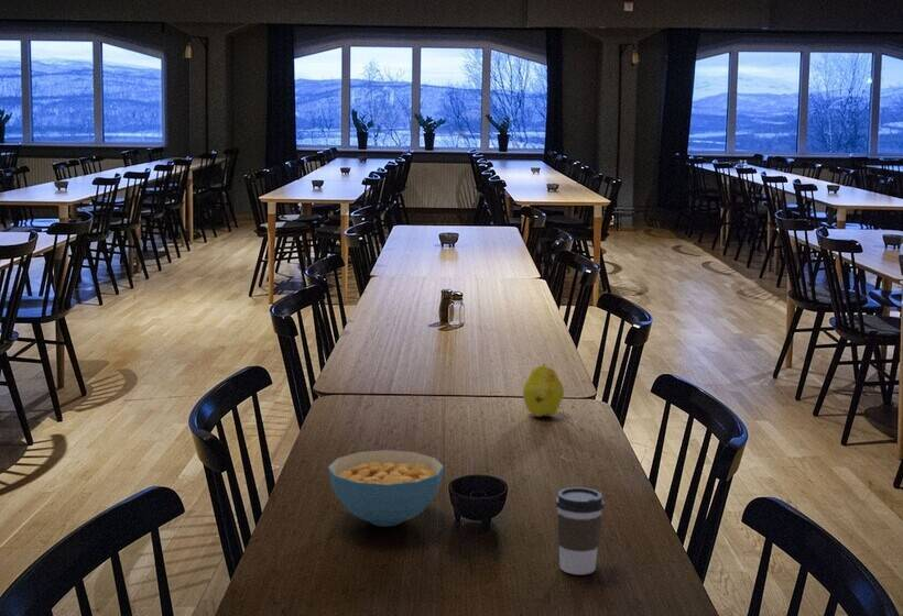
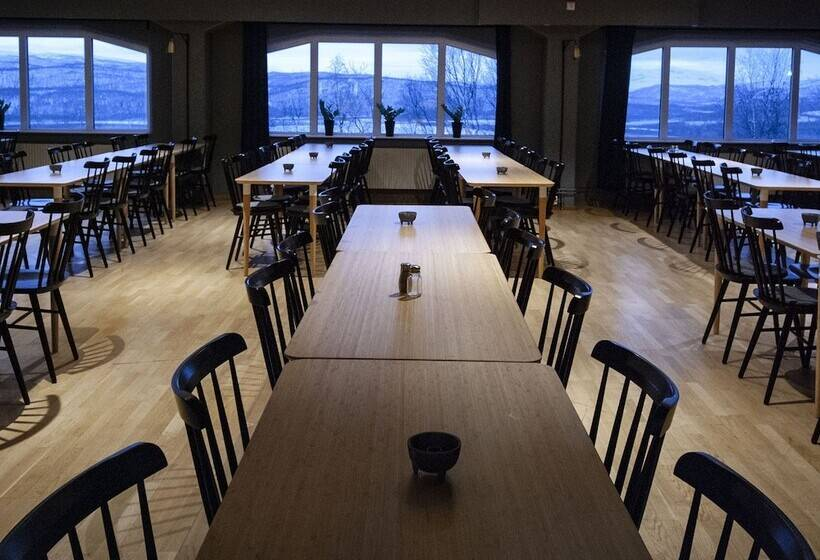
- coffee cup (578, 530)
- cereal bowl (385, 493)
- fruit (543, 389)
